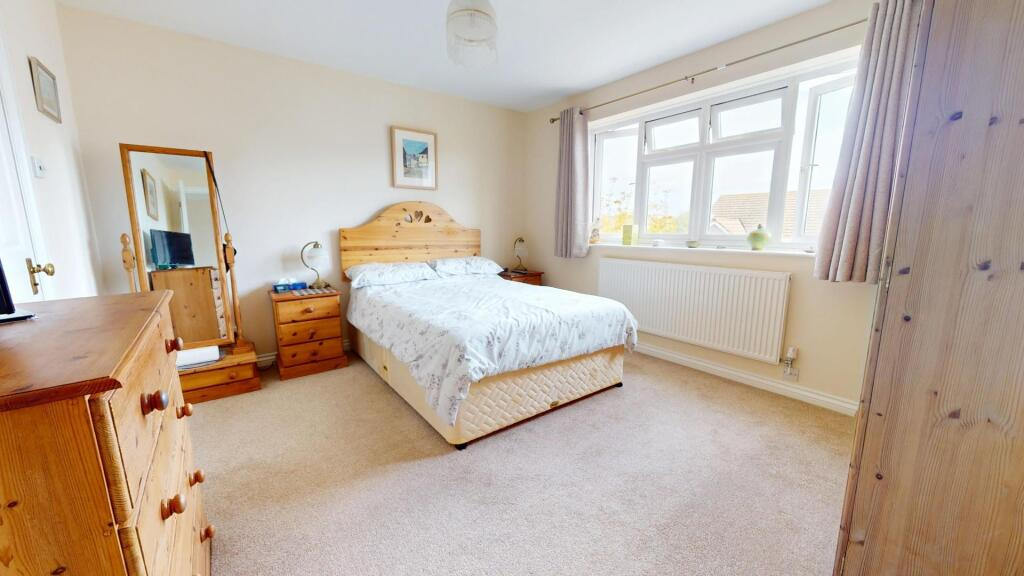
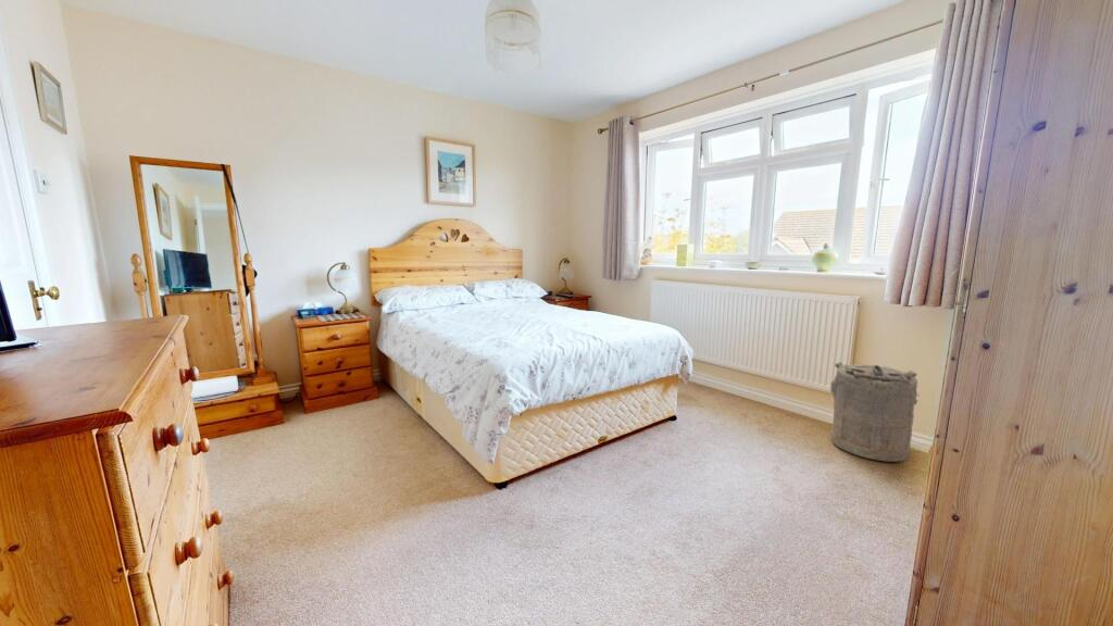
+ laundry hamper (868, 405)
